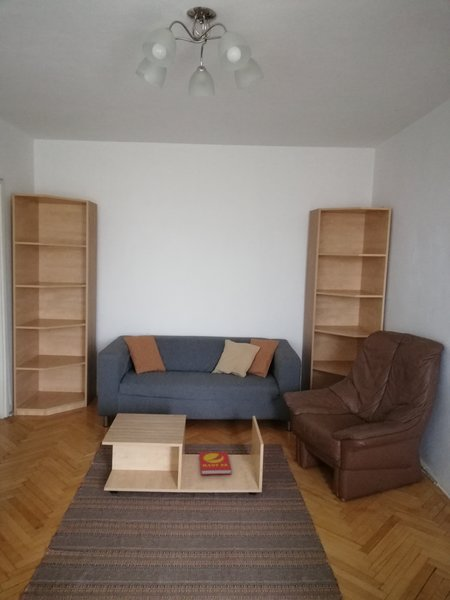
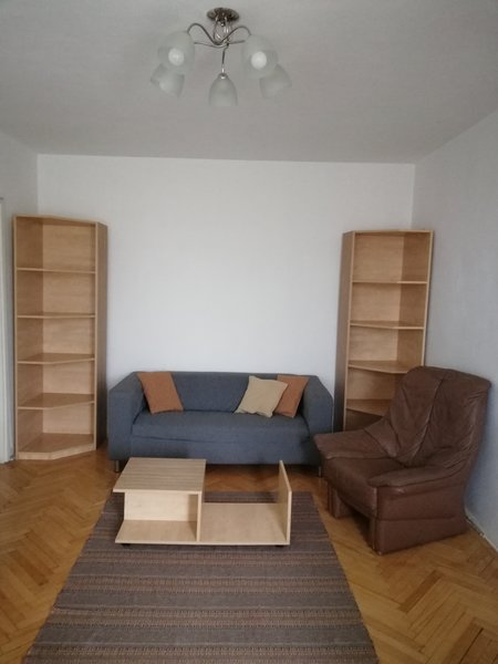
- book (214, 462)
